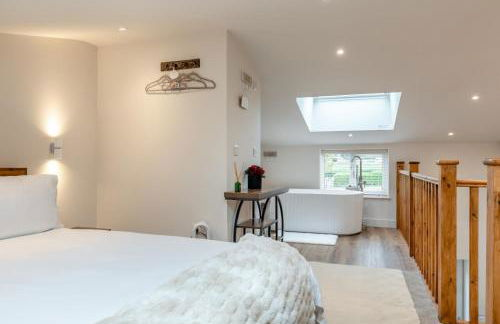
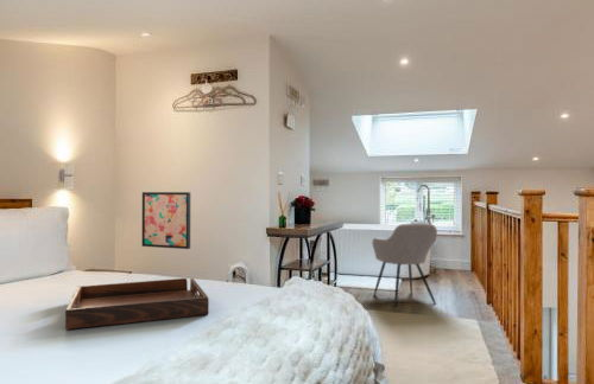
+ armchair (404, 260)
+ serving tray (139, 299)
+ wall art (165, 219)
